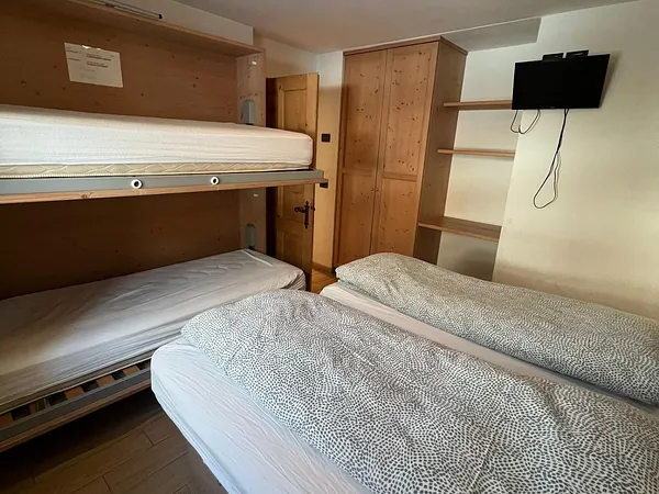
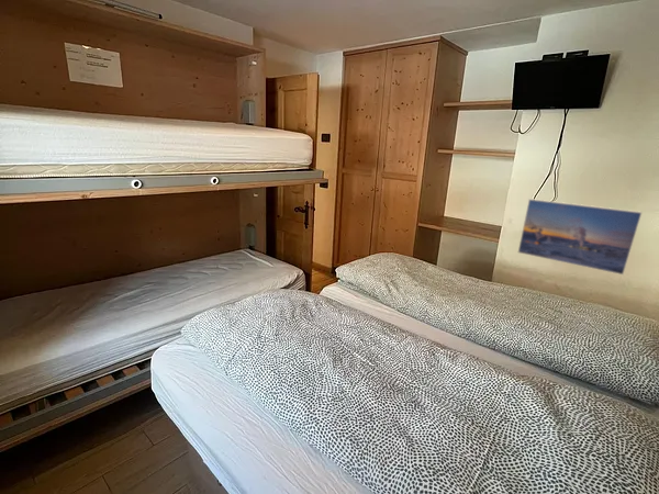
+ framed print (573, 234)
